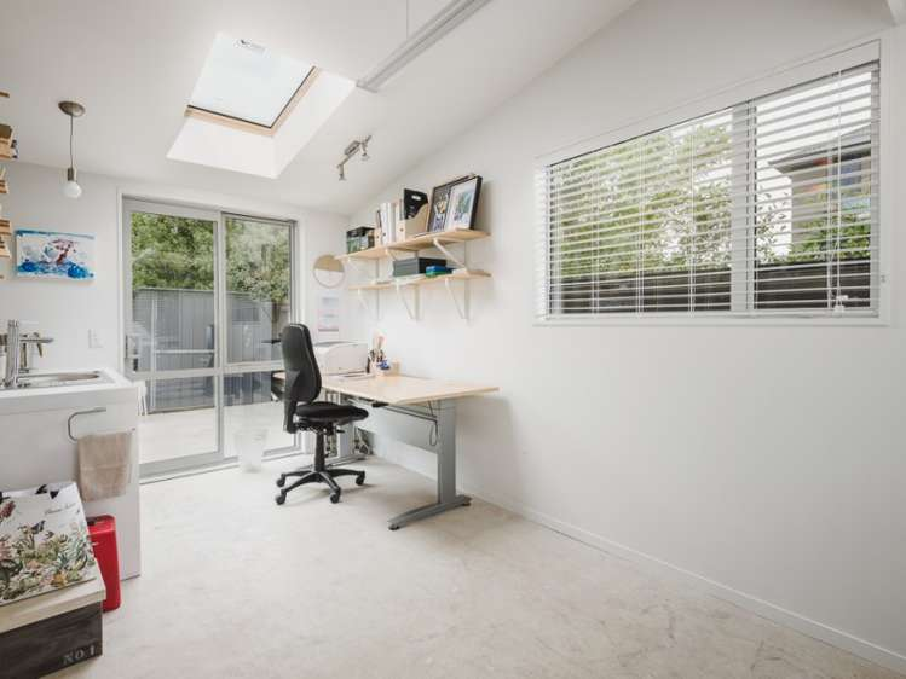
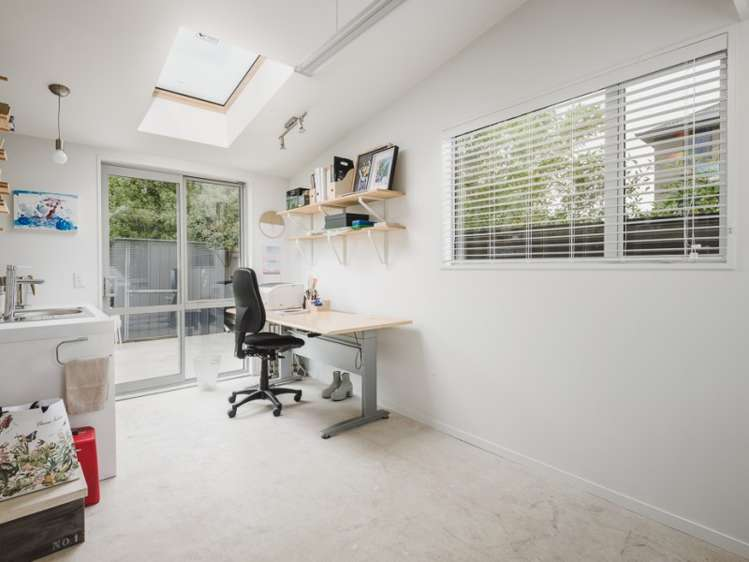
+ boots (337, 384)
